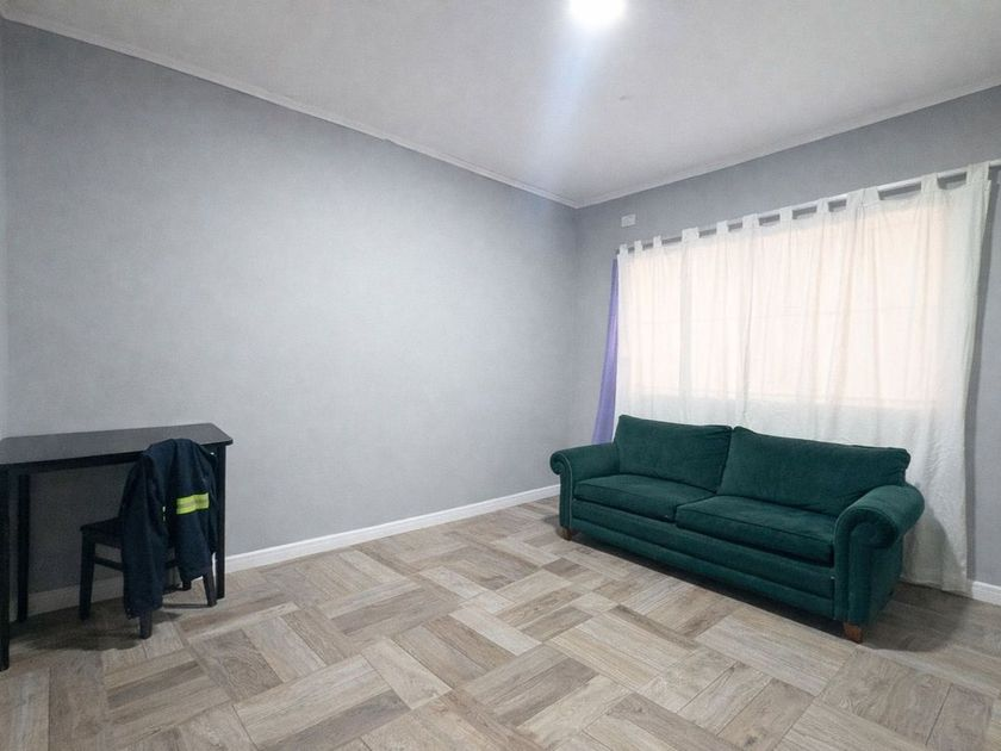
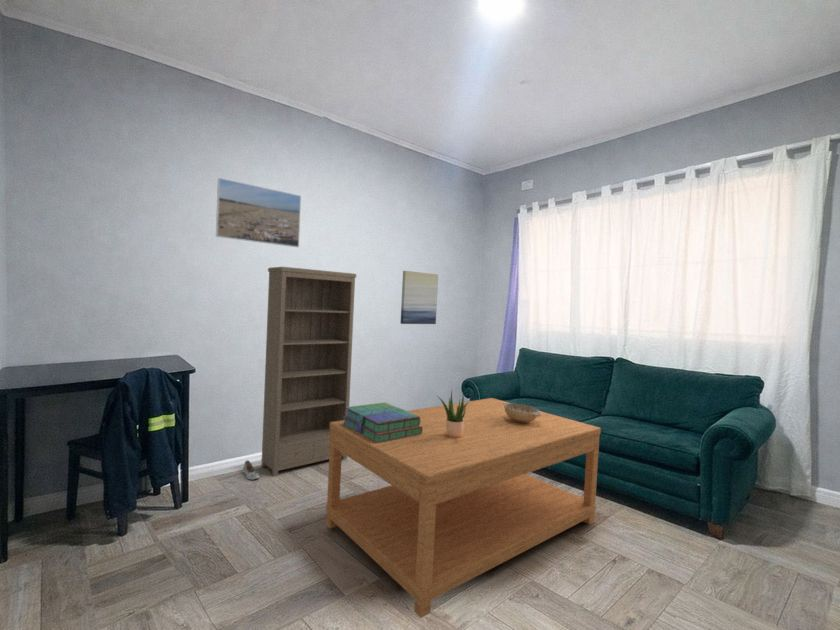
+ potted plant (453, 411)
+ decorative bowl (521, 413)
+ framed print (260, 215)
+ stack of books (381, 419)
+ wall art (419, 298)
+ shoe (250, 470)
+ bookshelf (309, 367)
+ coffee table (467, 474)
